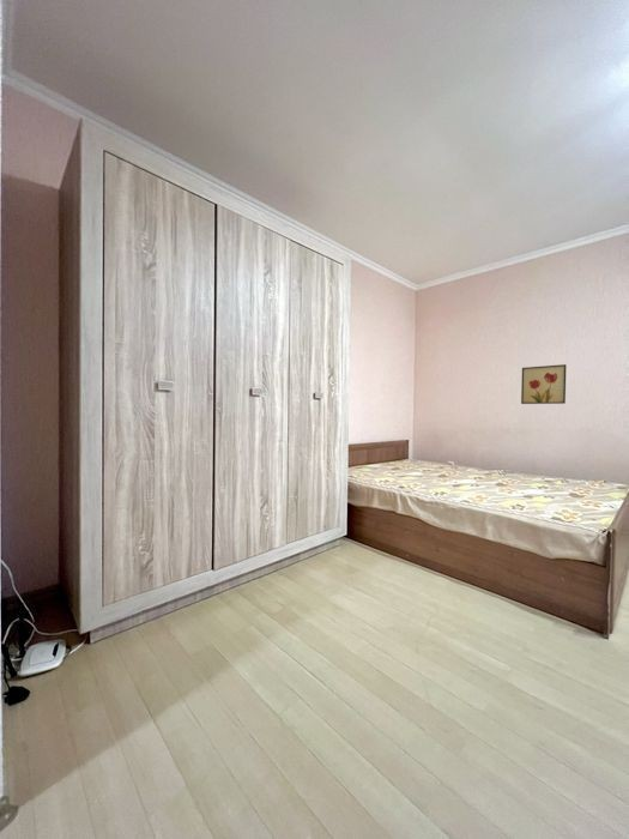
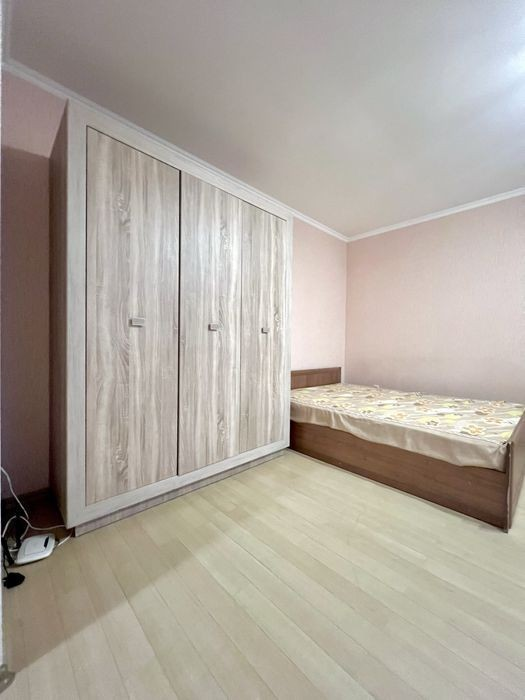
- wall art (543, 385)
